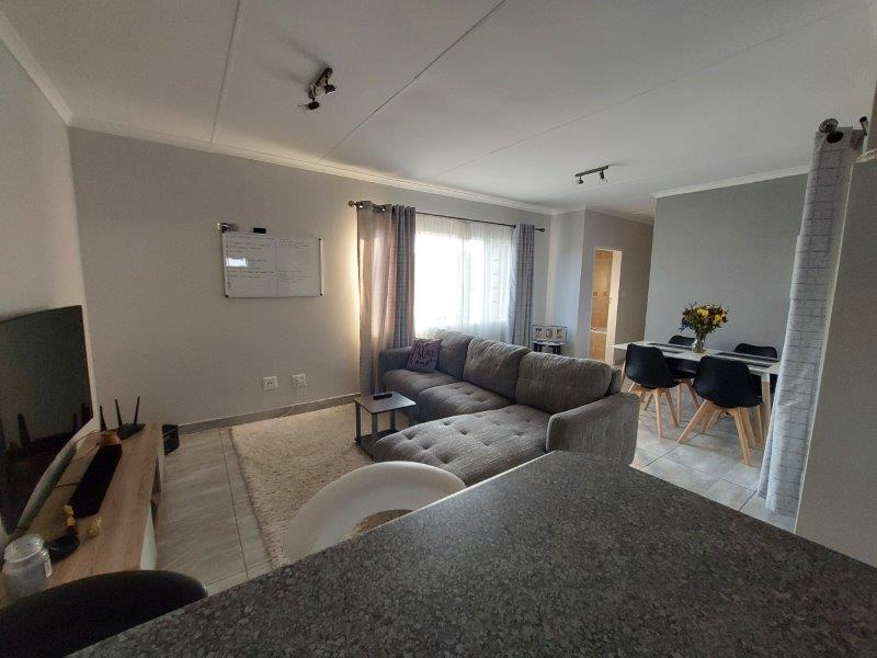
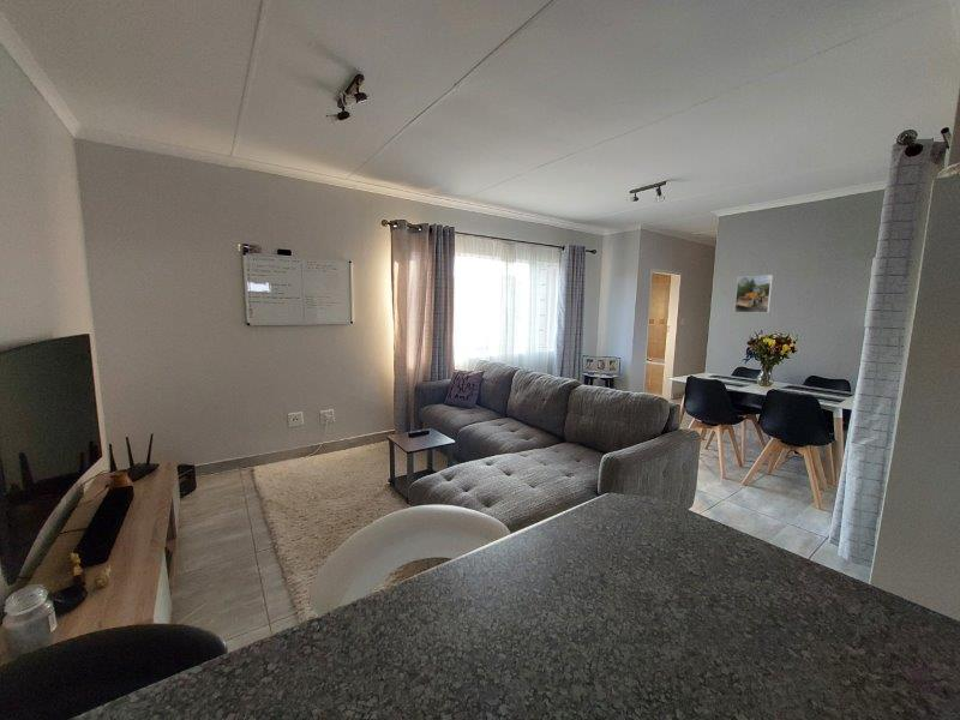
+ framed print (752, 294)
